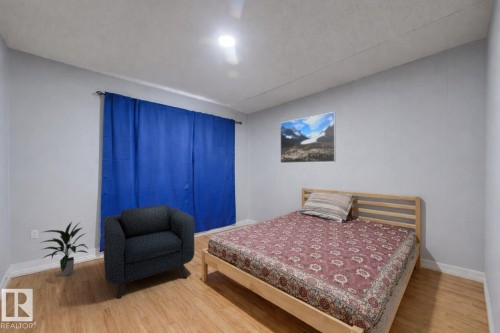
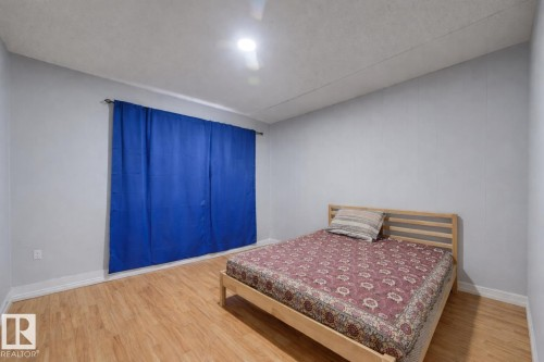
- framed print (304, 140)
- indoor plant (66, 248)
- armchair (149, 241)
